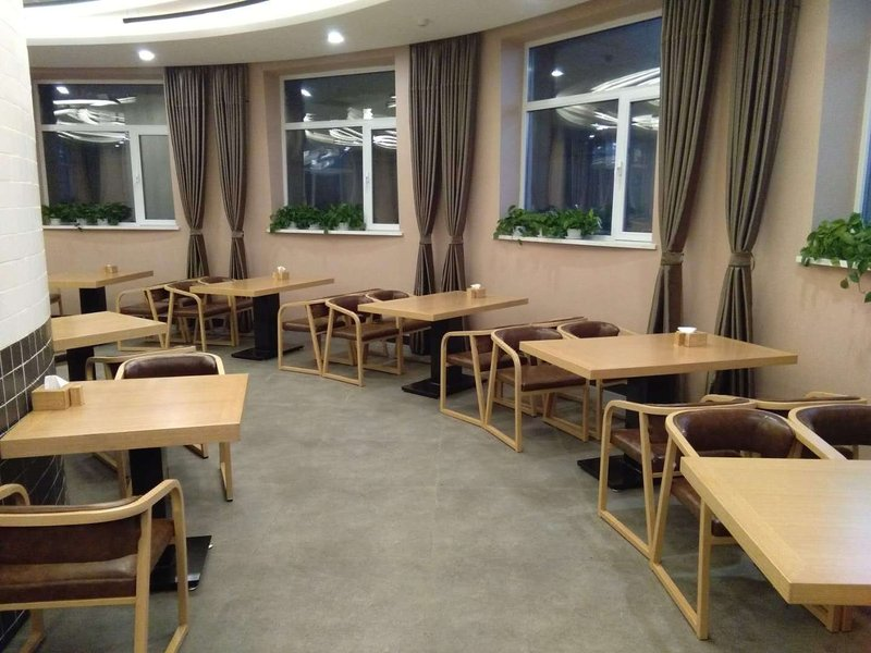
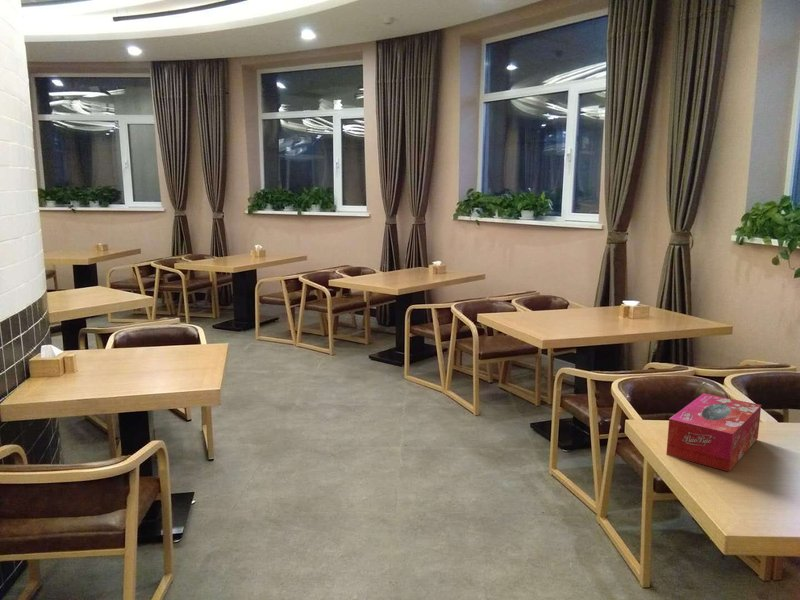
+ tissue box (715, 429)
